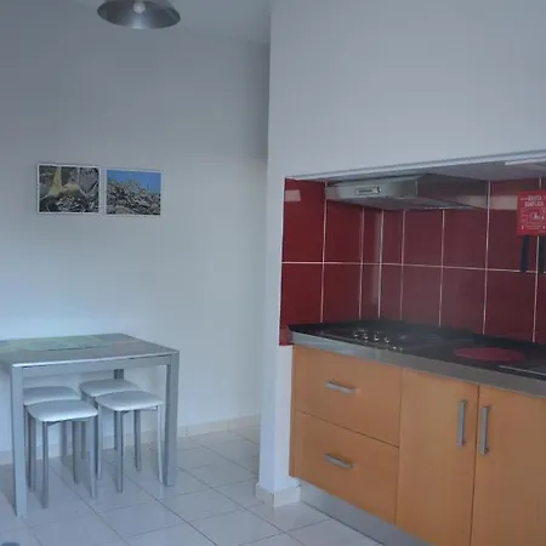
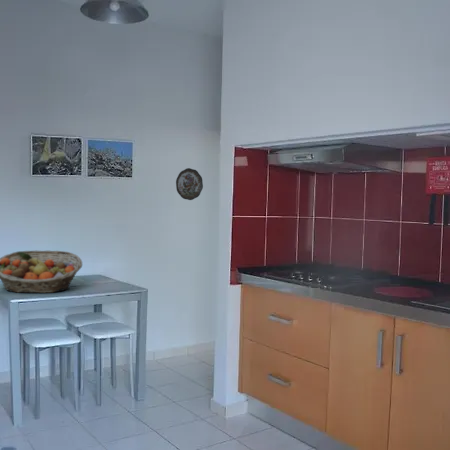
+ fruit basket (38, 271)
+ decorative plate (188, 184)
